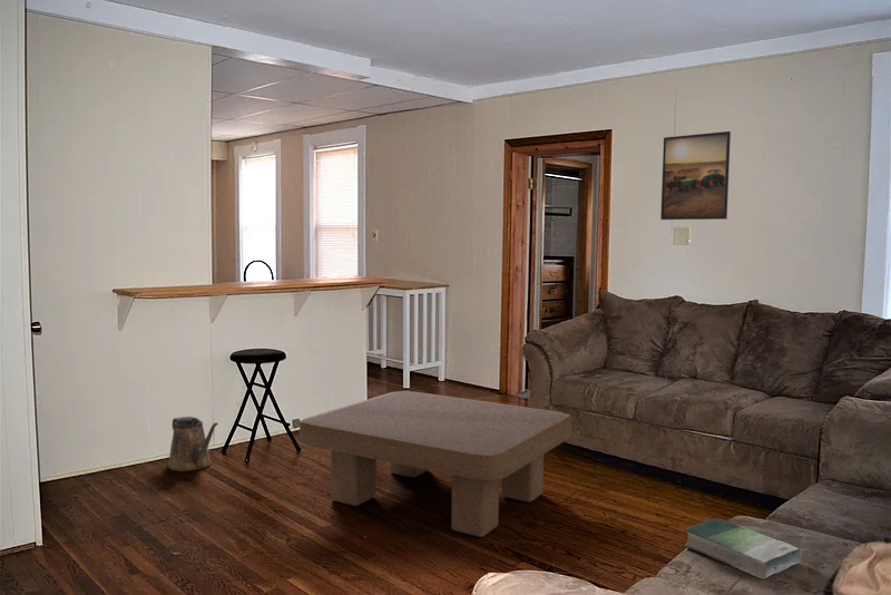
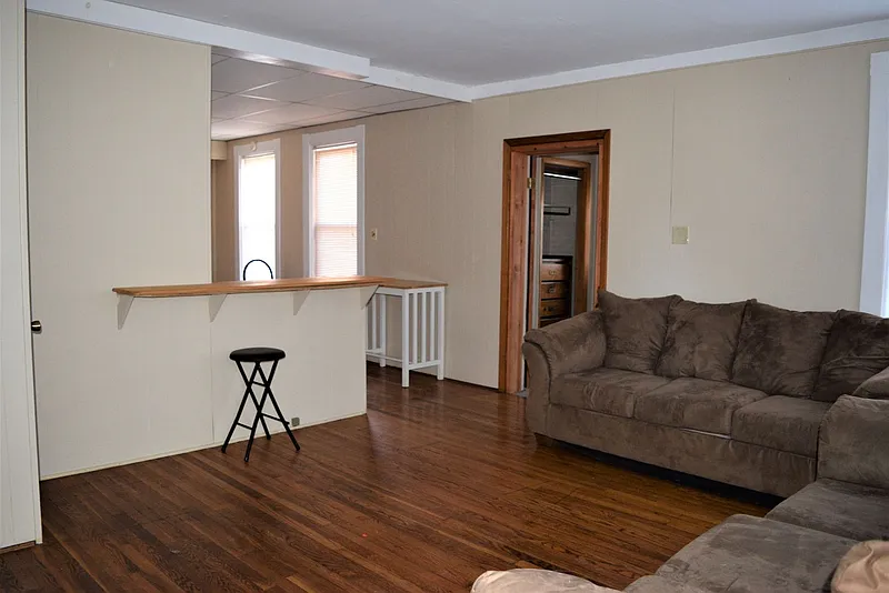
- book (741, 544)
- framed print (694, 177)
- coffee table (438, 457)
- watering can (195, 440)
